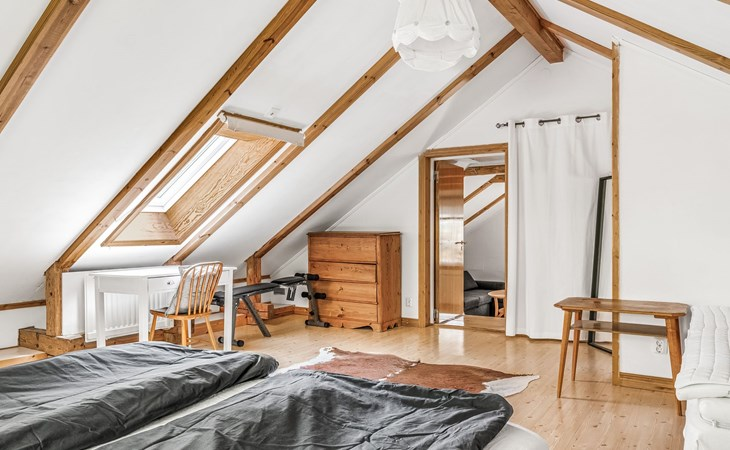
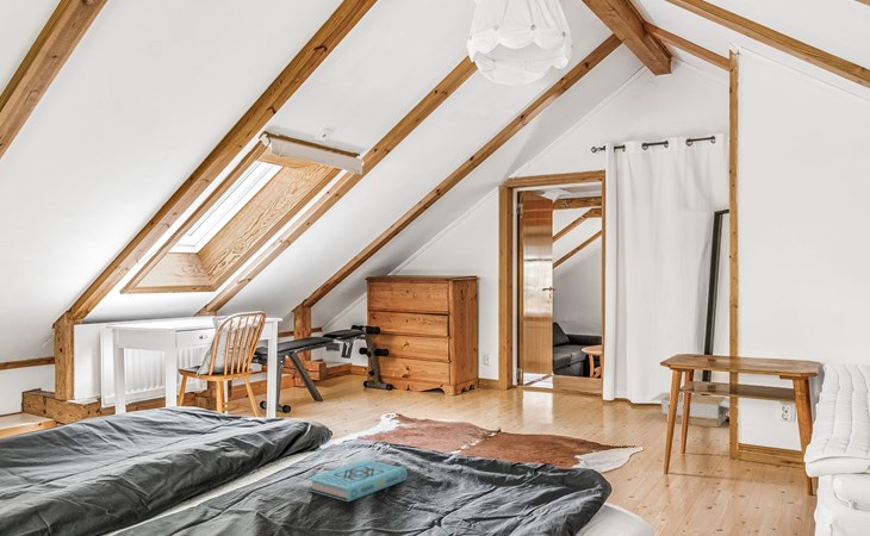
+ cardboard box (695, 406)
+ book (358, 479)
